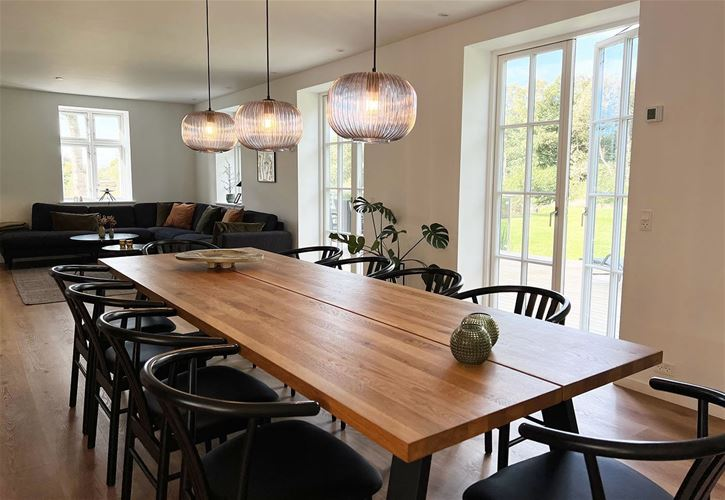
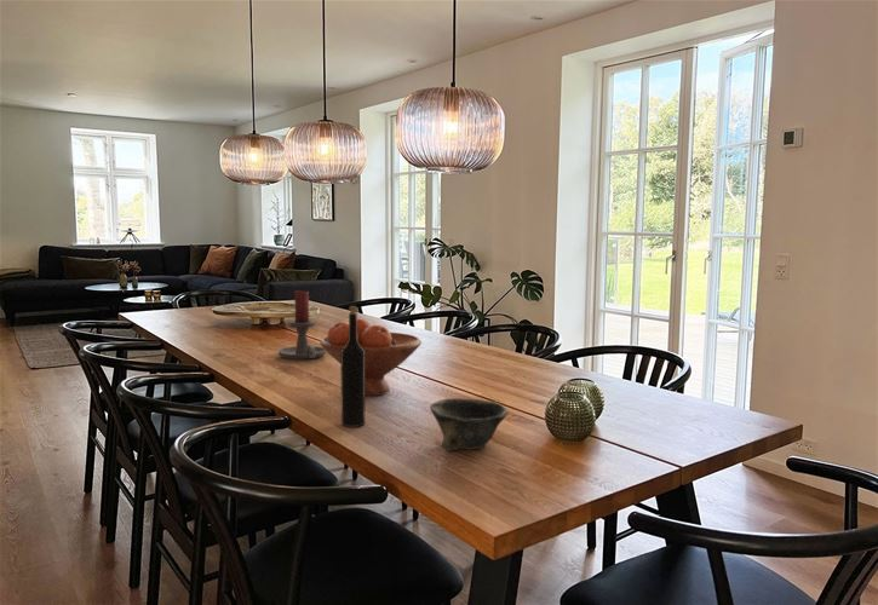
+ fruit bowl (371, 355)
+ candle holder (304, 323)
+ wine bottle (352, 365)
+ bowl (467, 425)
